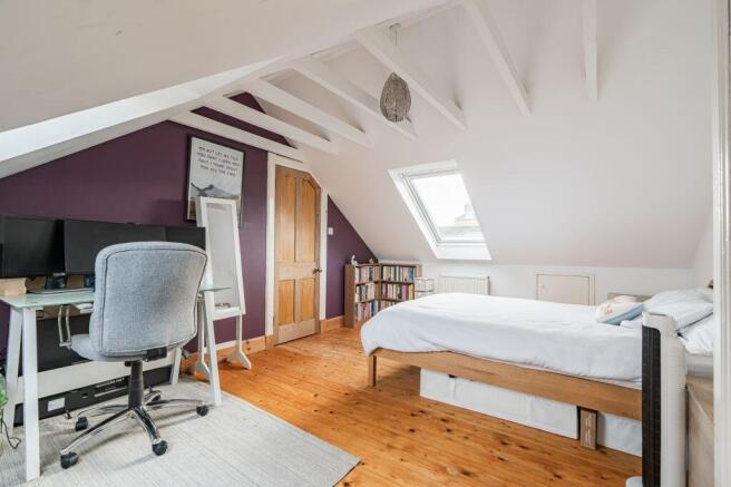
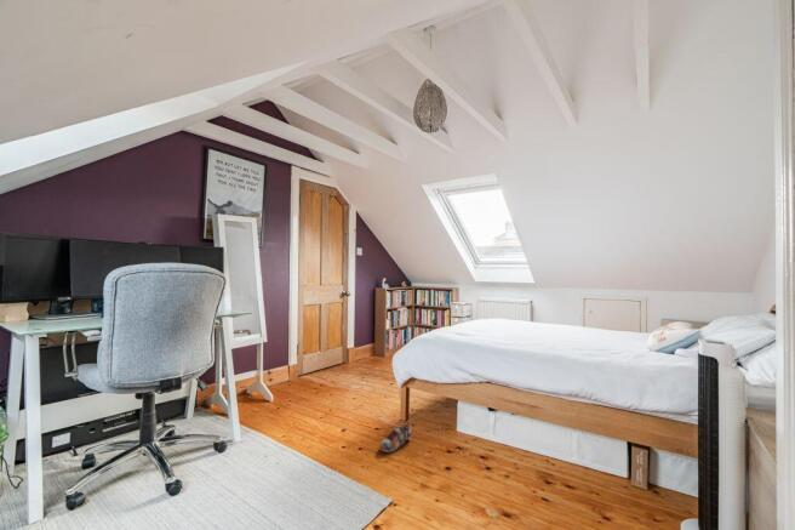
+ shoe (395, 437)
